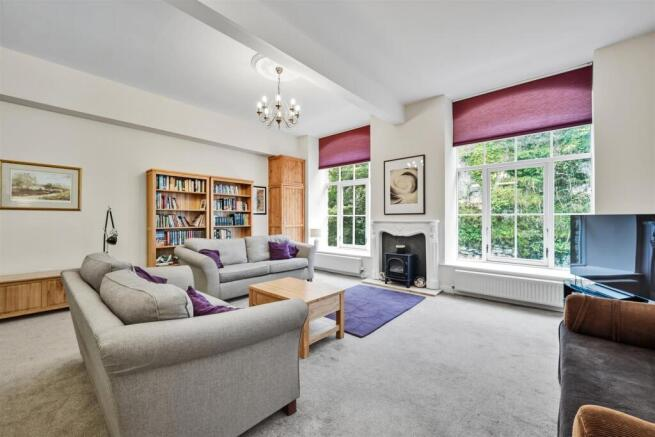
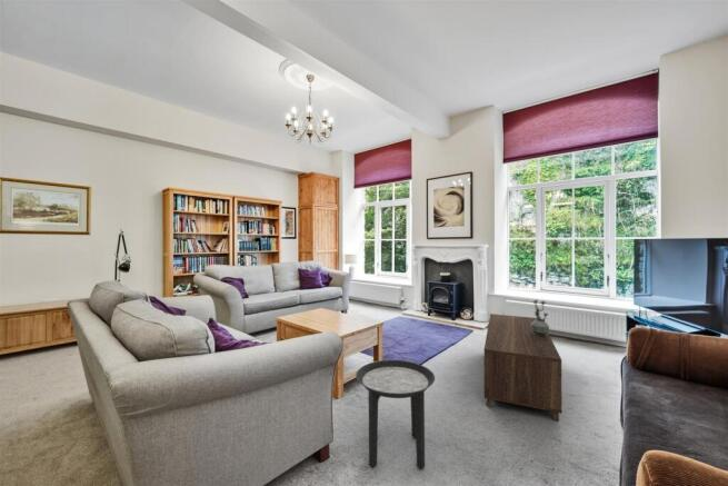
+ potted plant (539, 317)
+ side table (395, 397)
+ coffee table (517, 355)
